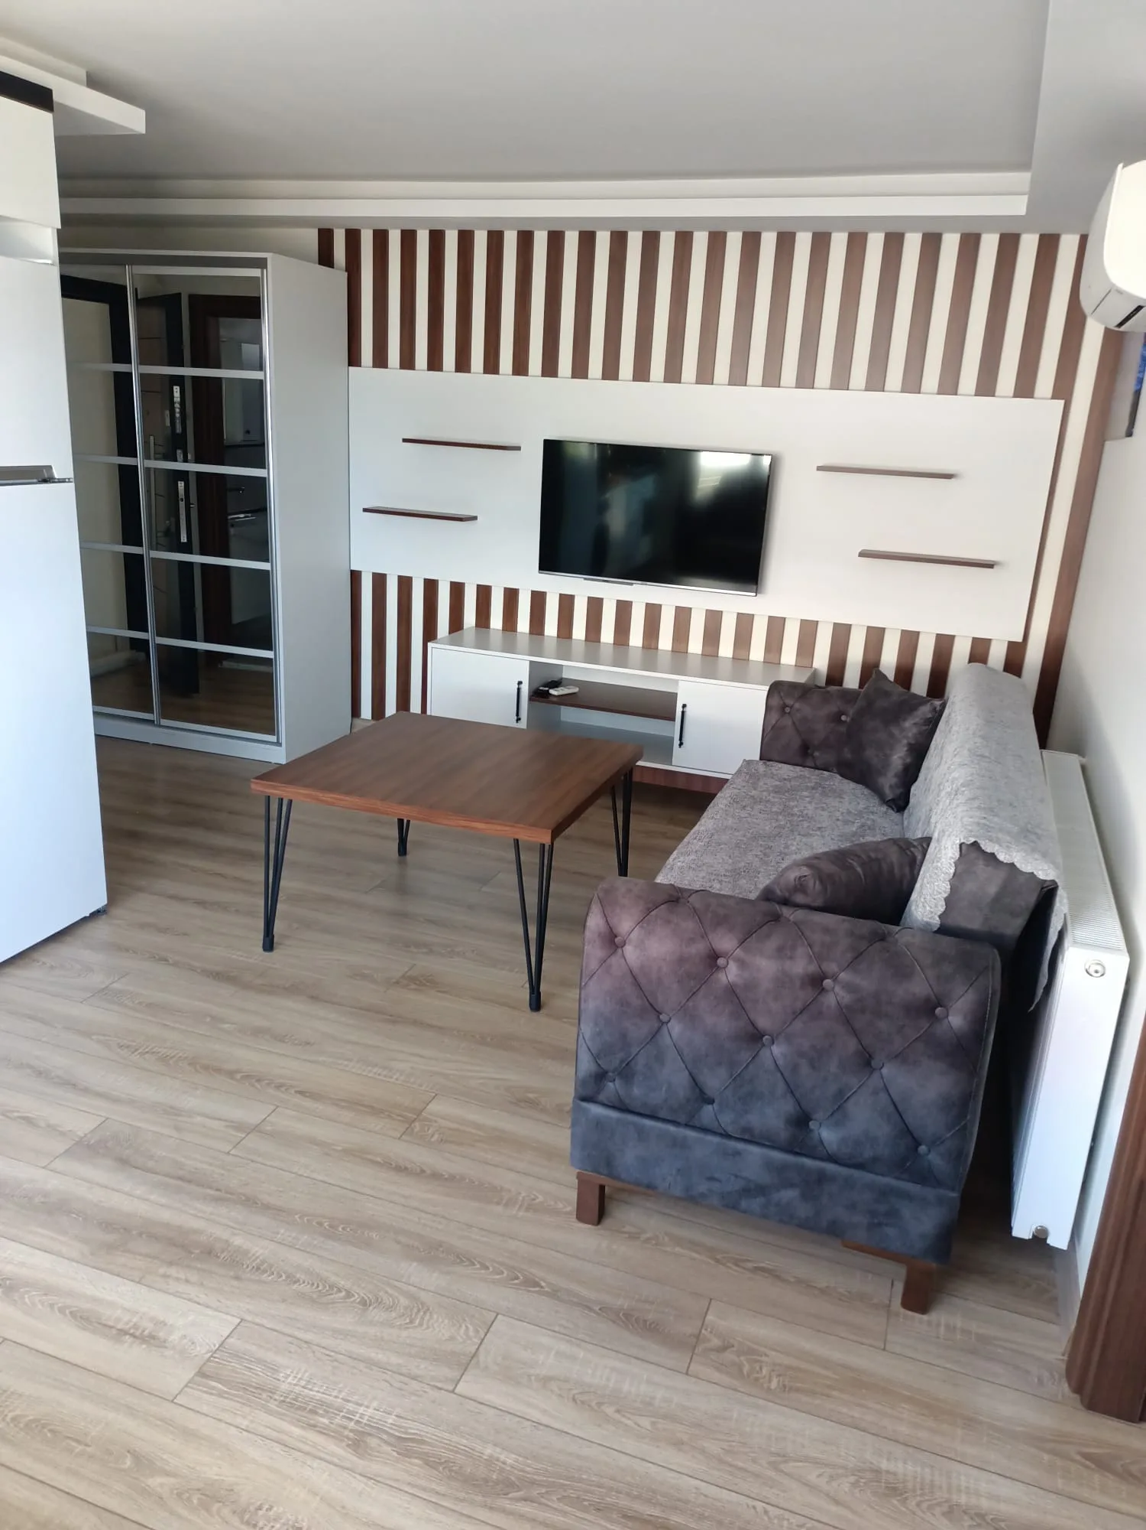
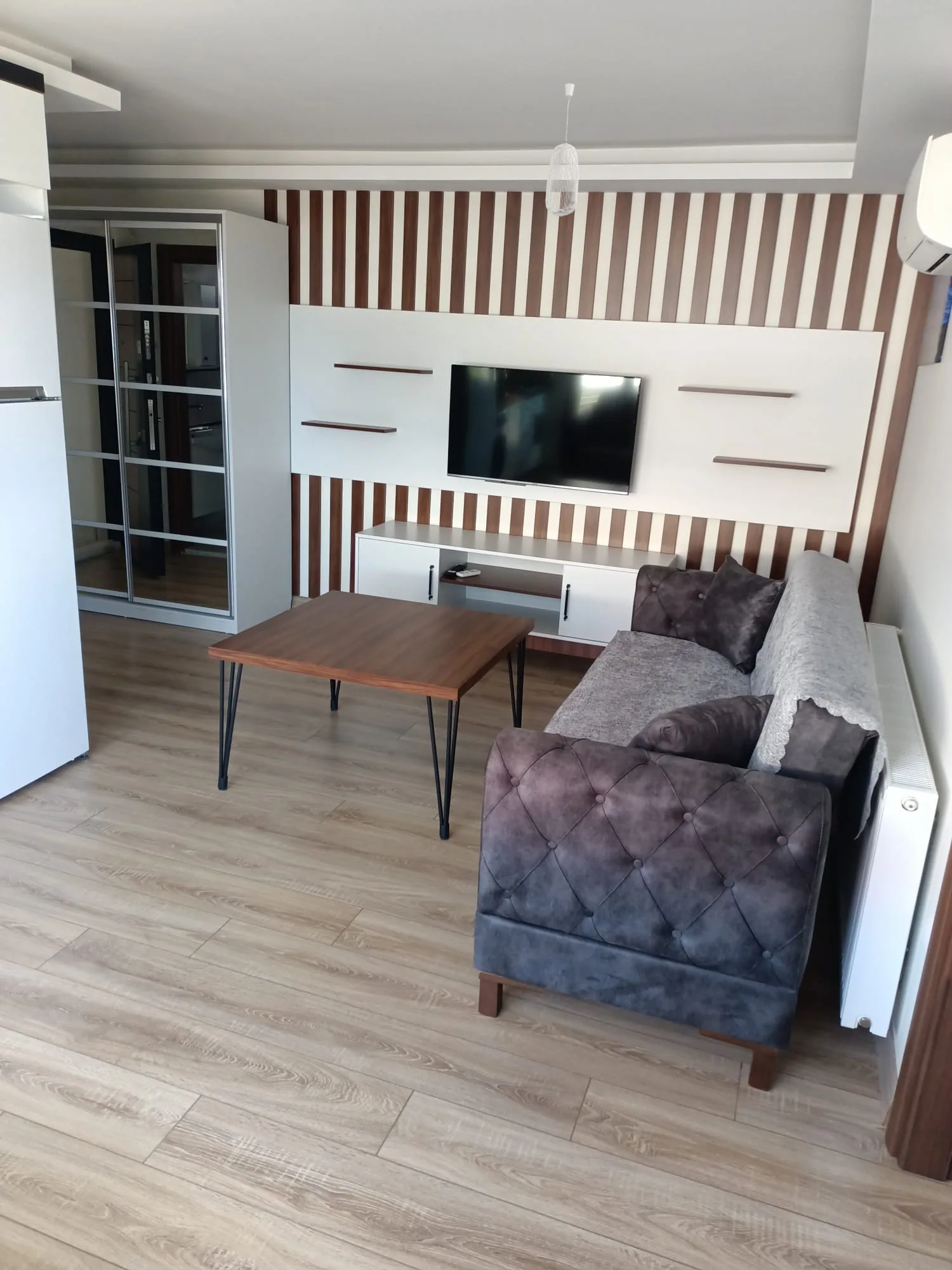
+ pendant light (565, 150)
